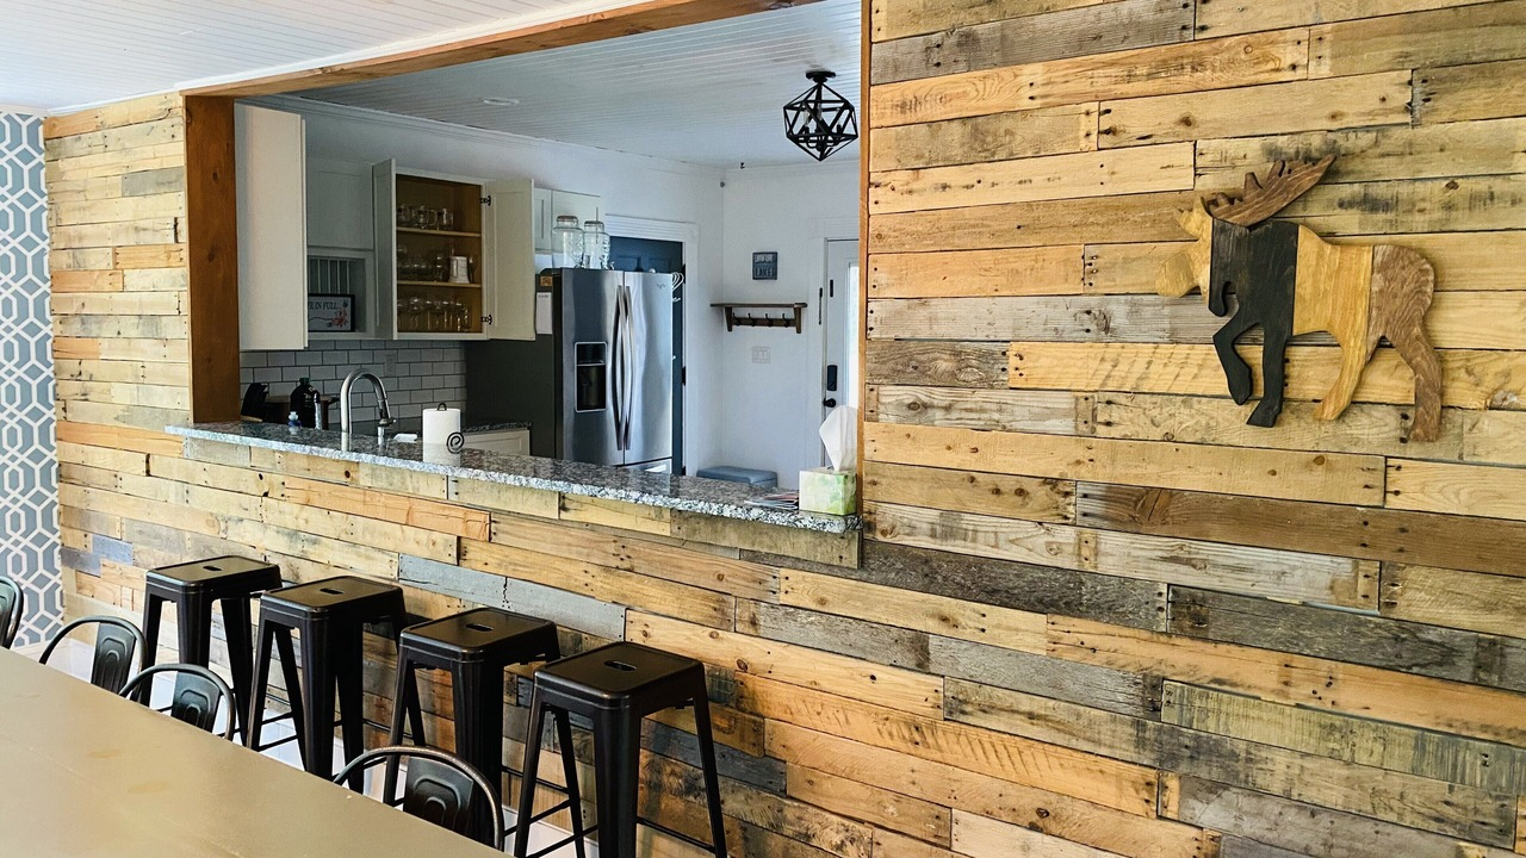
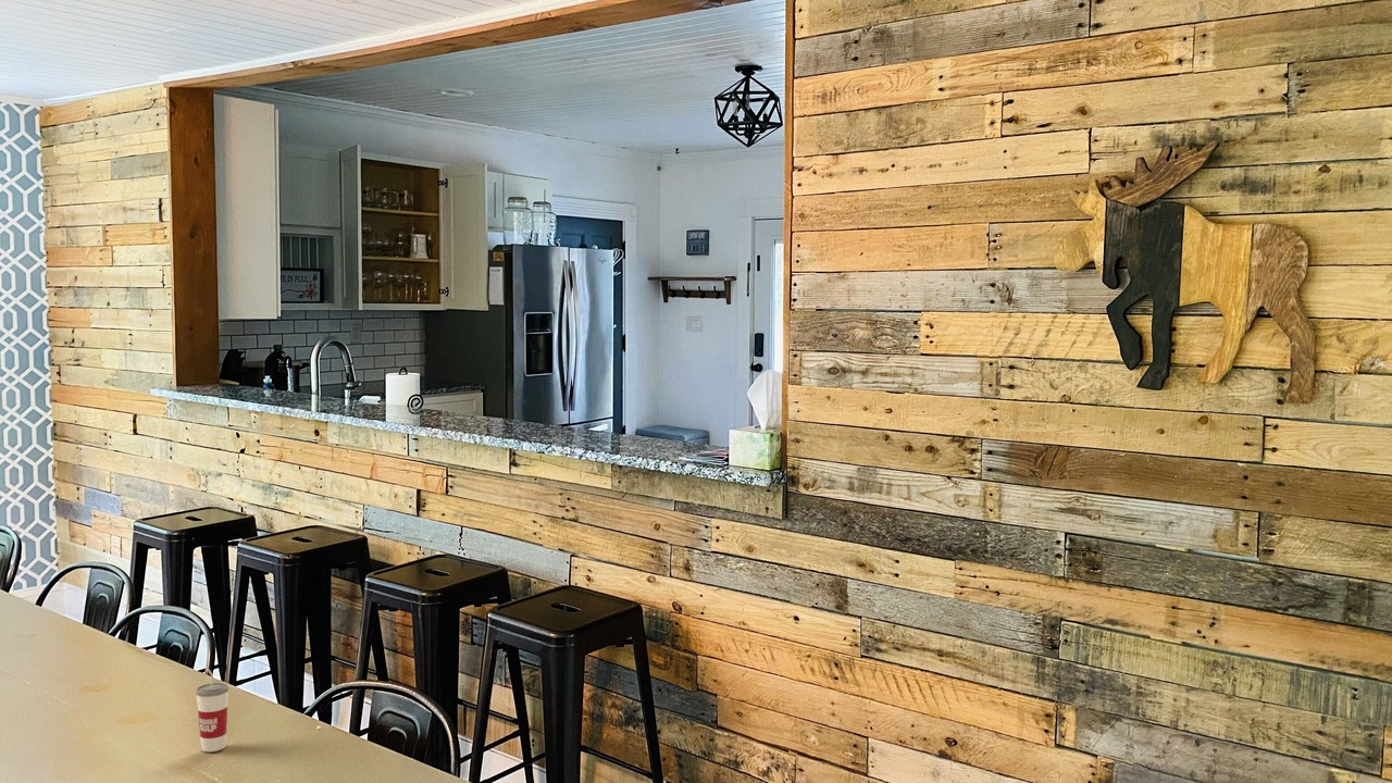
+ cup (212, 707)
